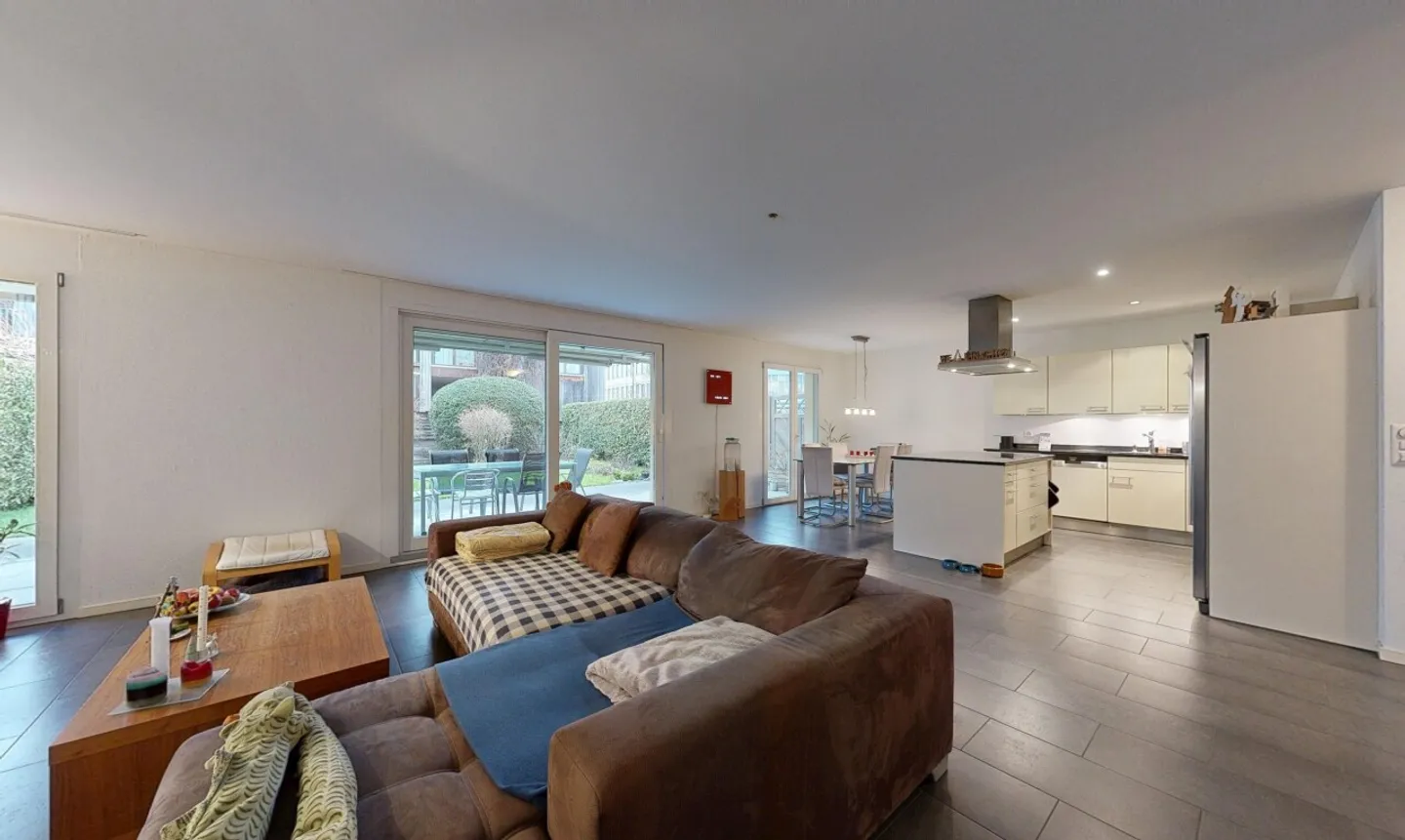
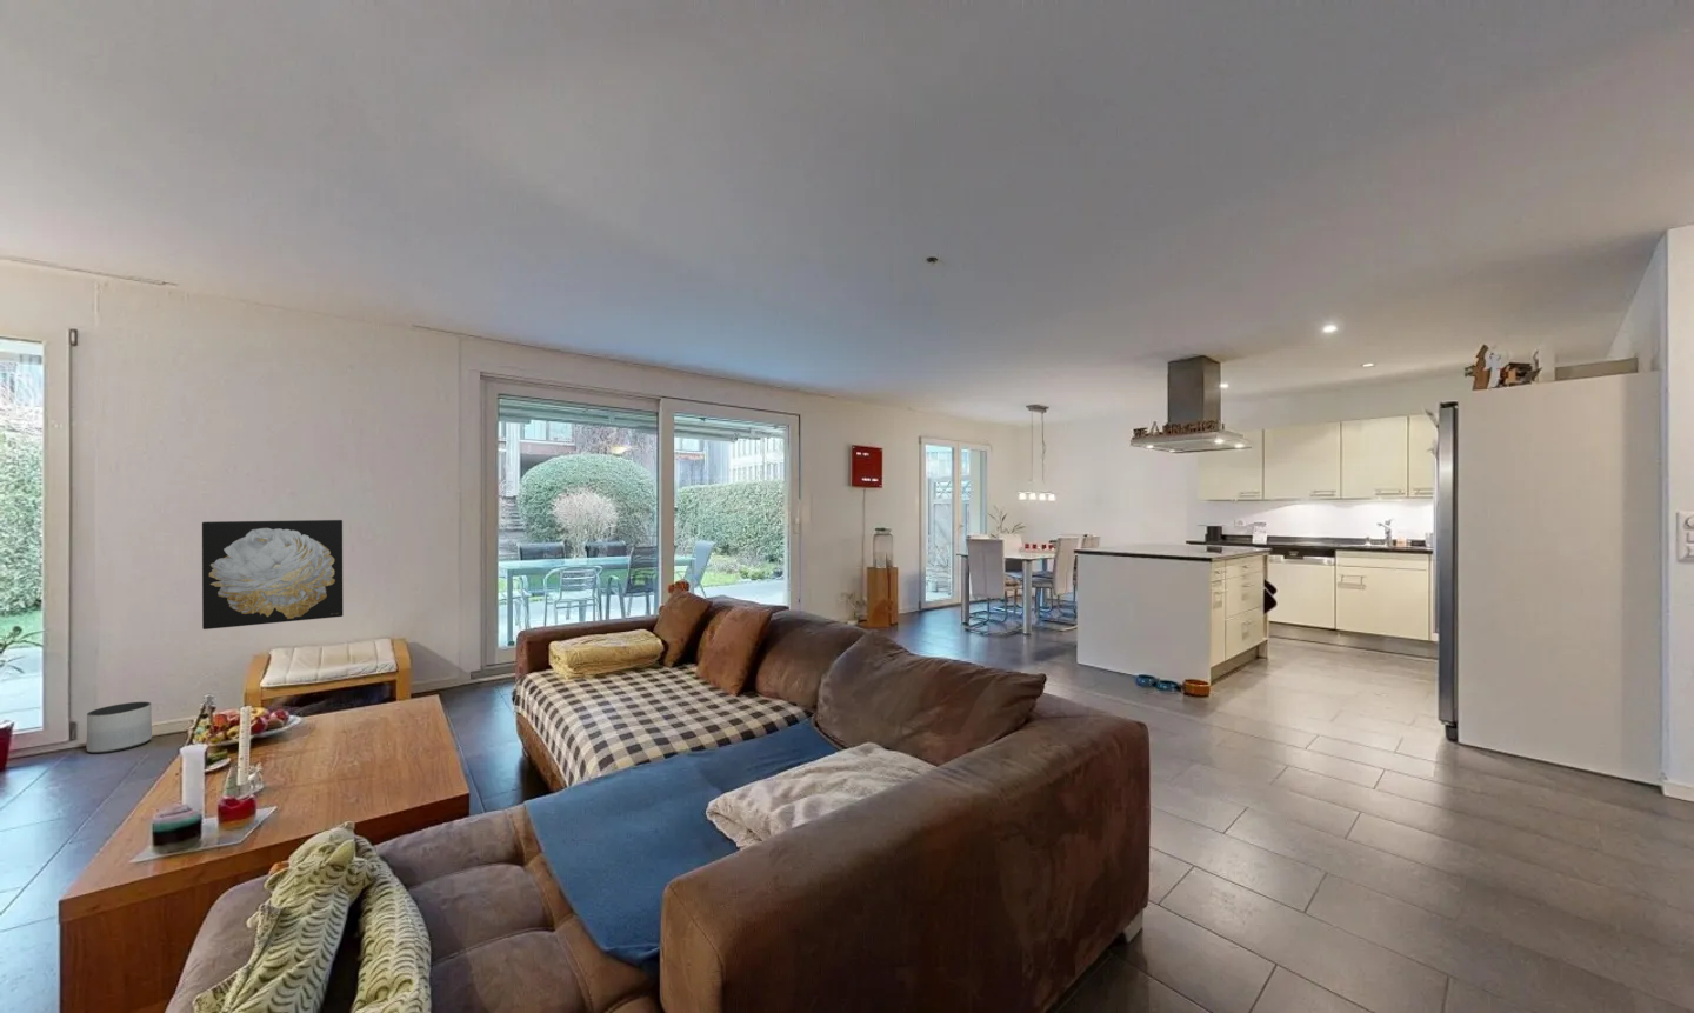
+ wall art (276, 570)
+ planter (121, 727)
